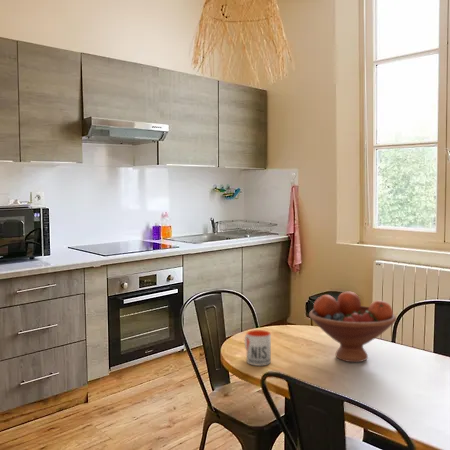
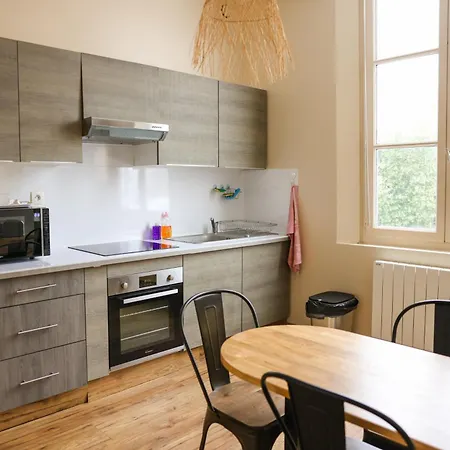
- mug (255, 346)
- fruit bowl (351, 327)
